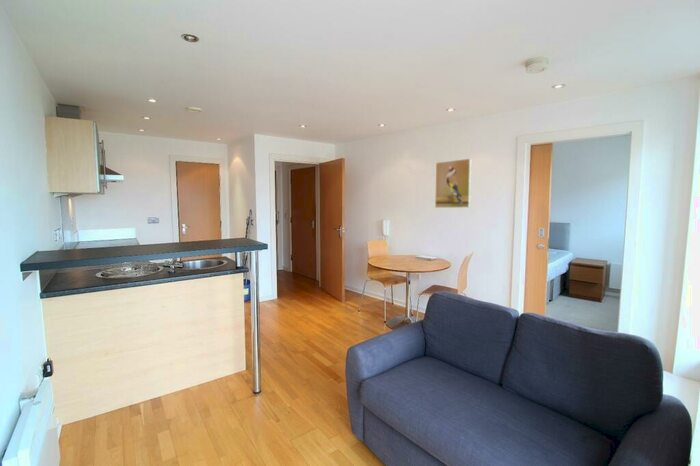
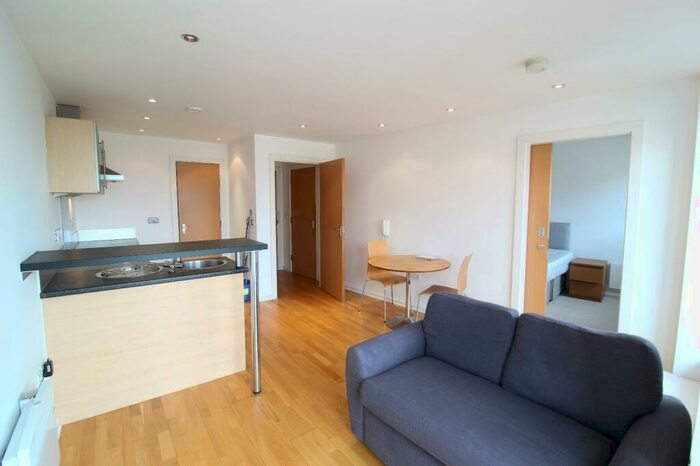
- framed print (452, 184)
